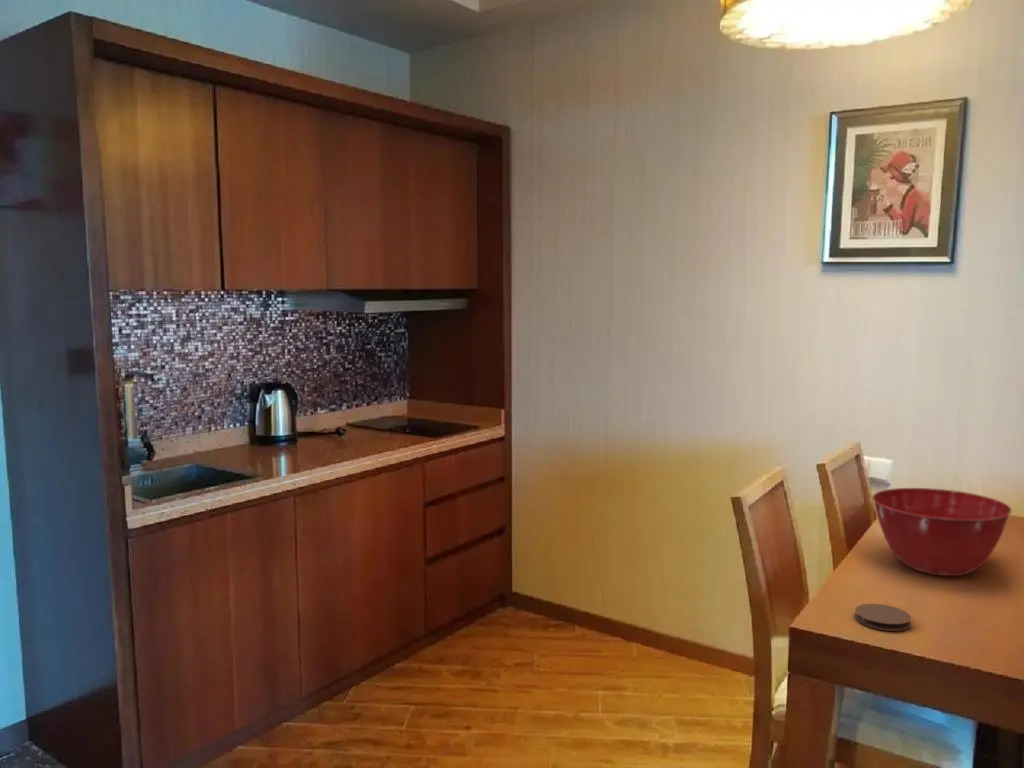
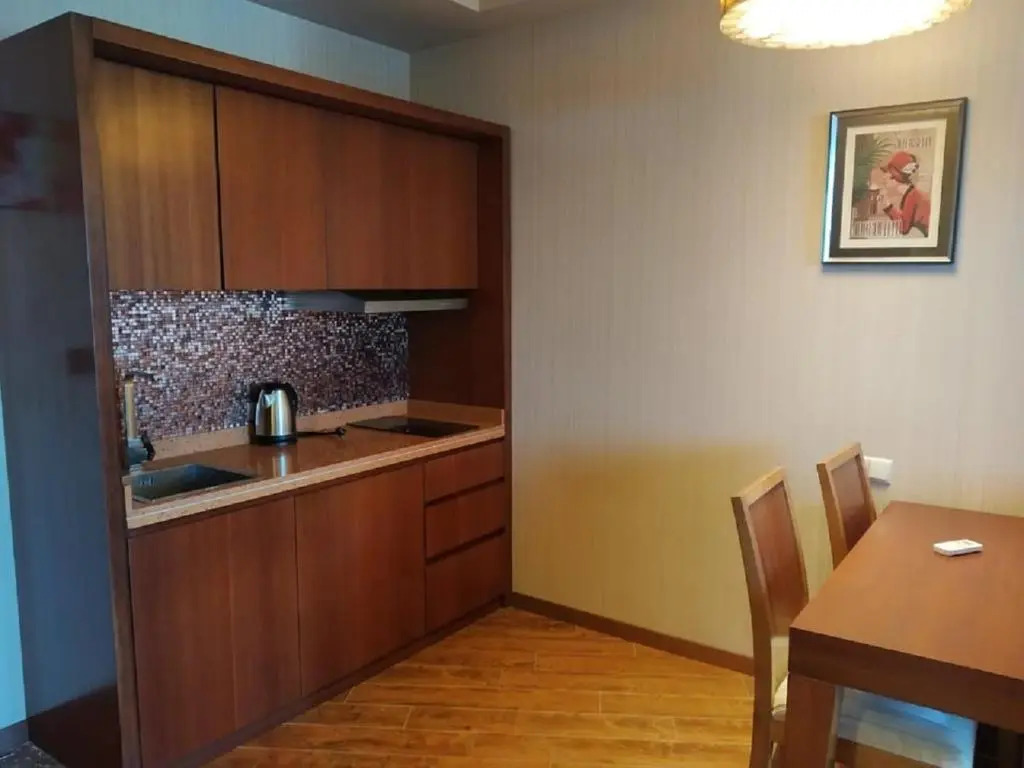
- coaster (882, 616)
- mixing bowl (937, 533)
